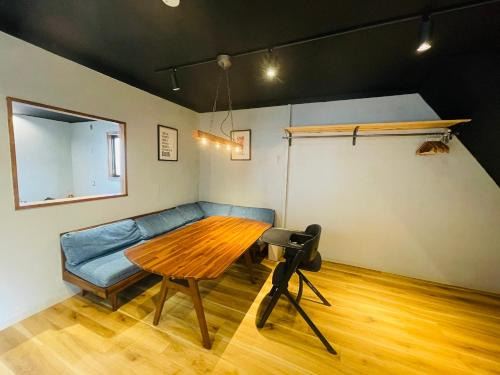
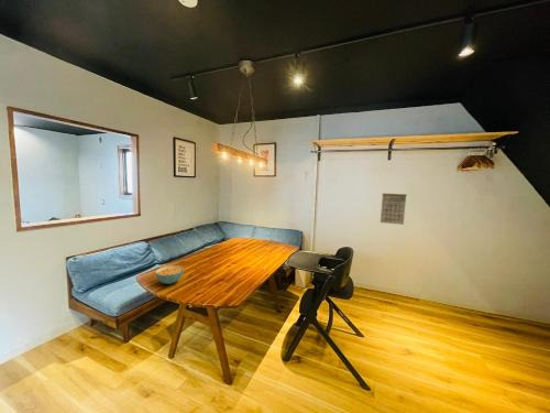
+ cereal bowl (169, 275)
+ calendar (393, 205)
